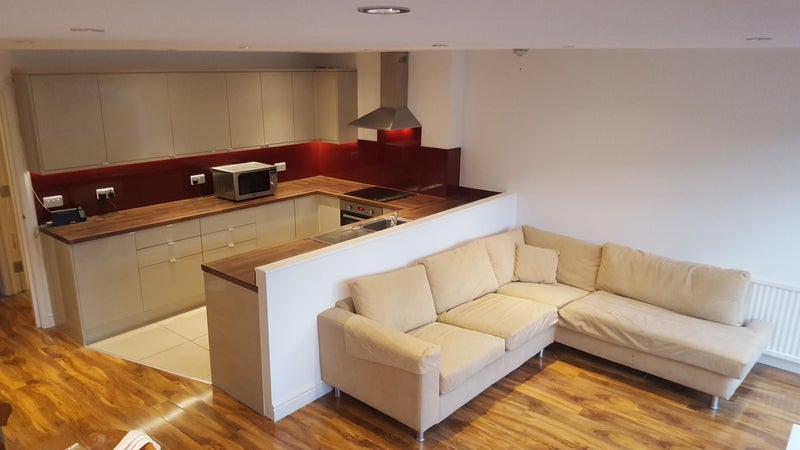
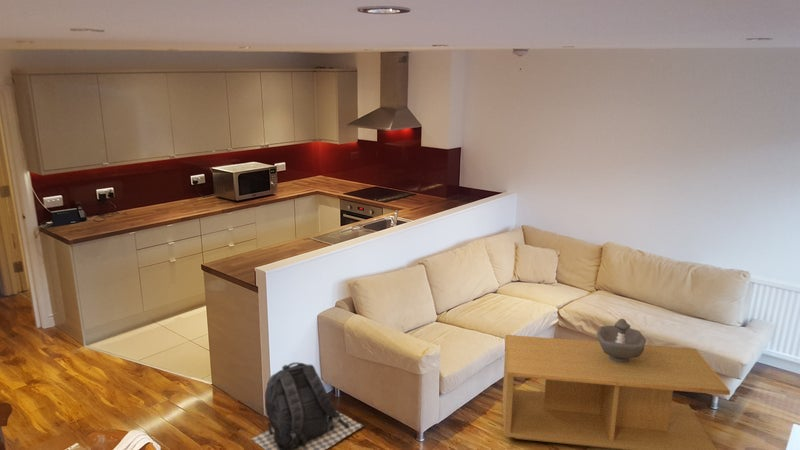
+ decorative bowl (620, 338)
+ coffee table (602, 394)
+ backpack (307, 399)
